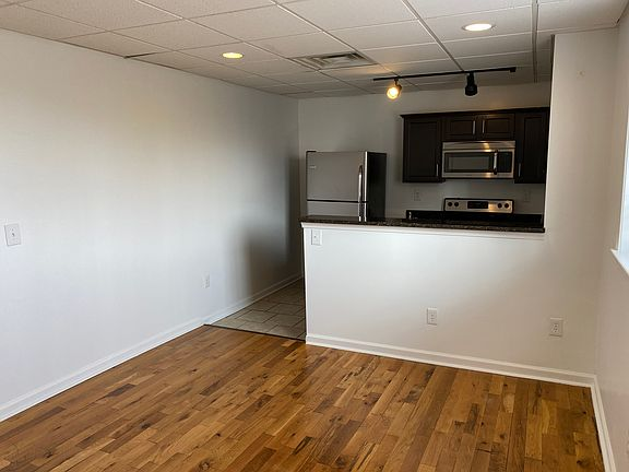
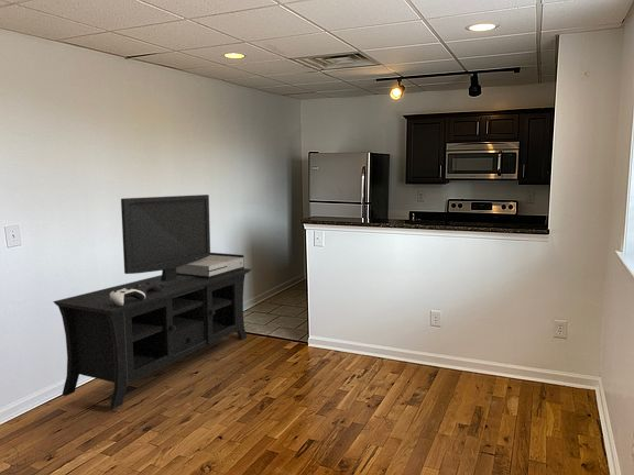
+ media console (167, 281)
